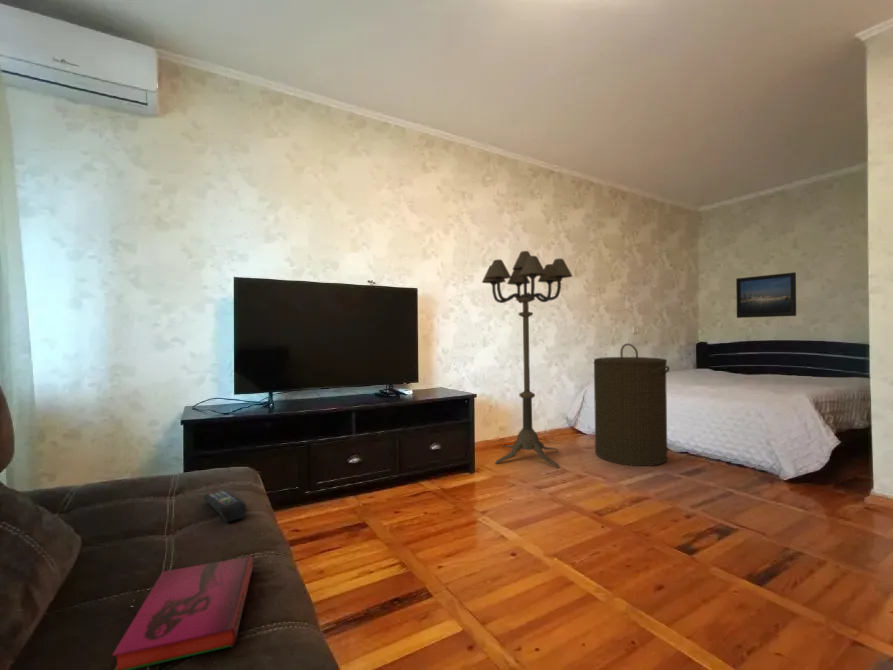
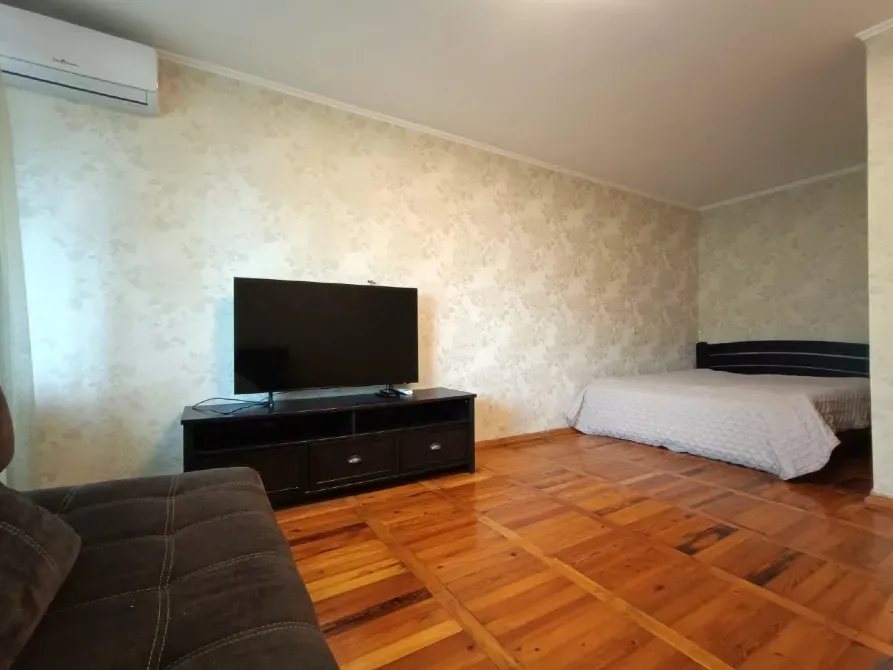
- remote control (224, 502)
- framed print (764, 296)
- hardback book (195, 604)
- laundry hamper (629, 399)
- floor lamp (526, 354)
